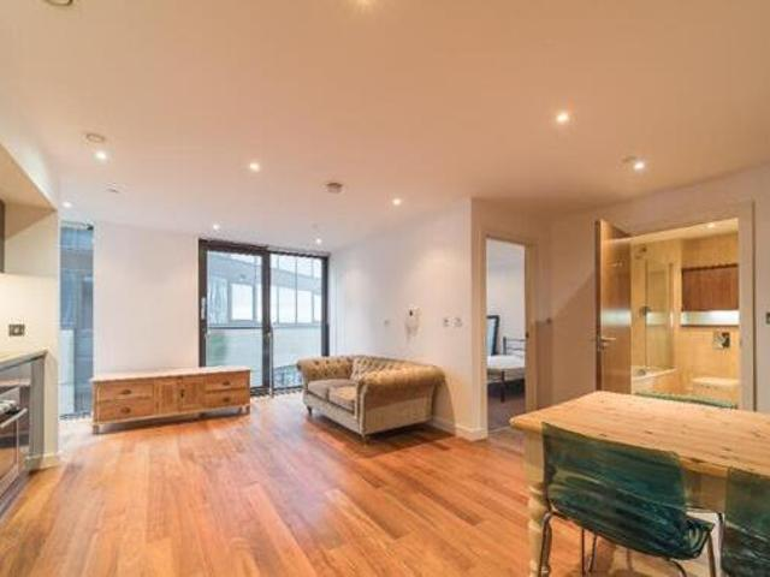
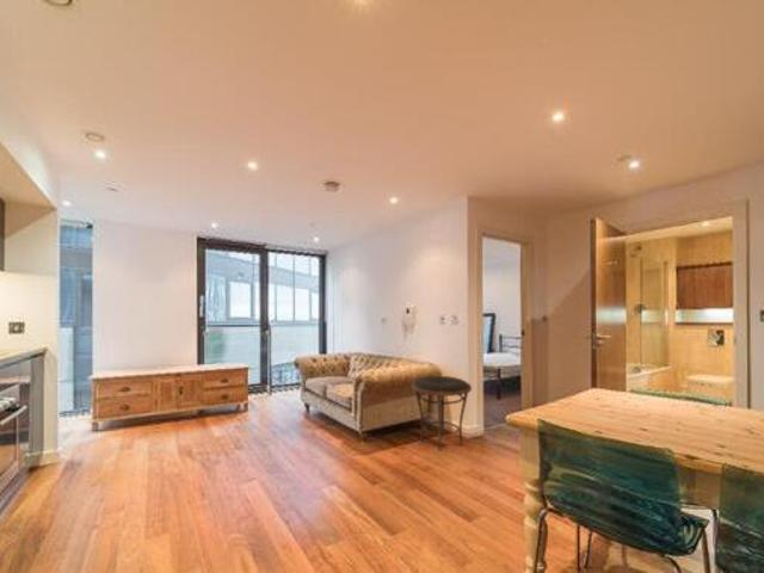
+ side table (440, 411)
